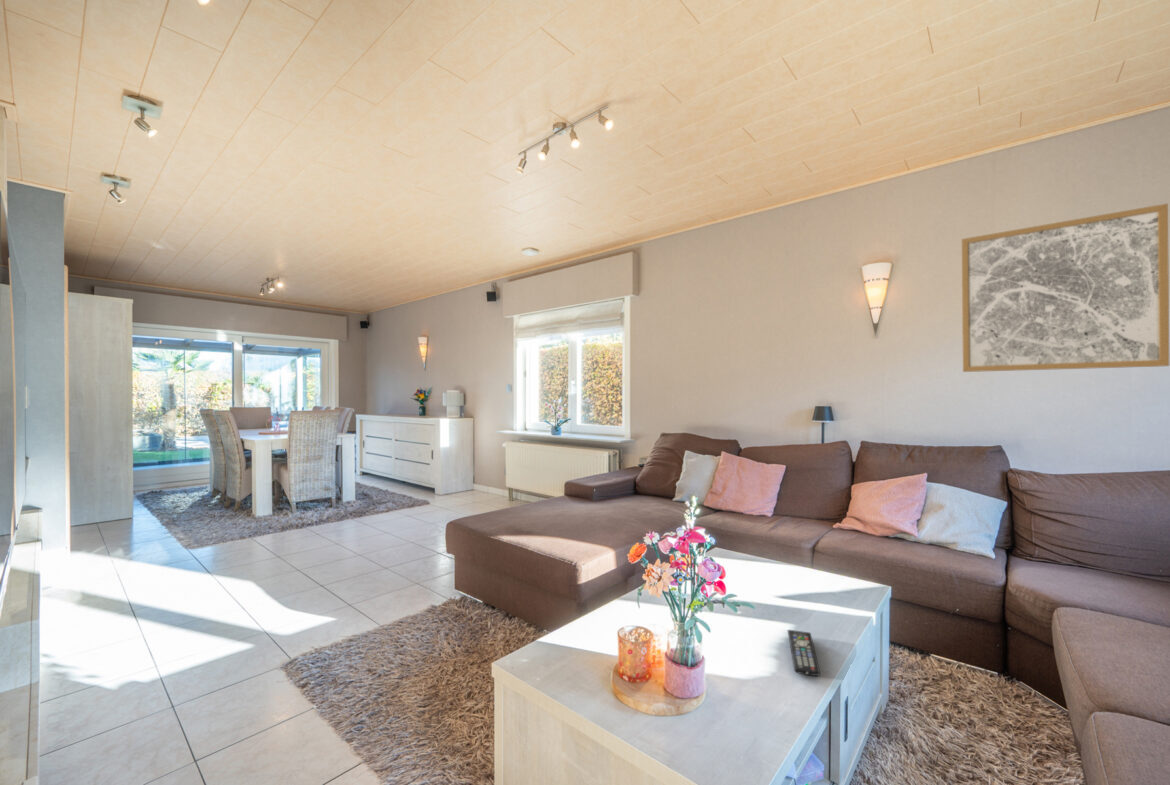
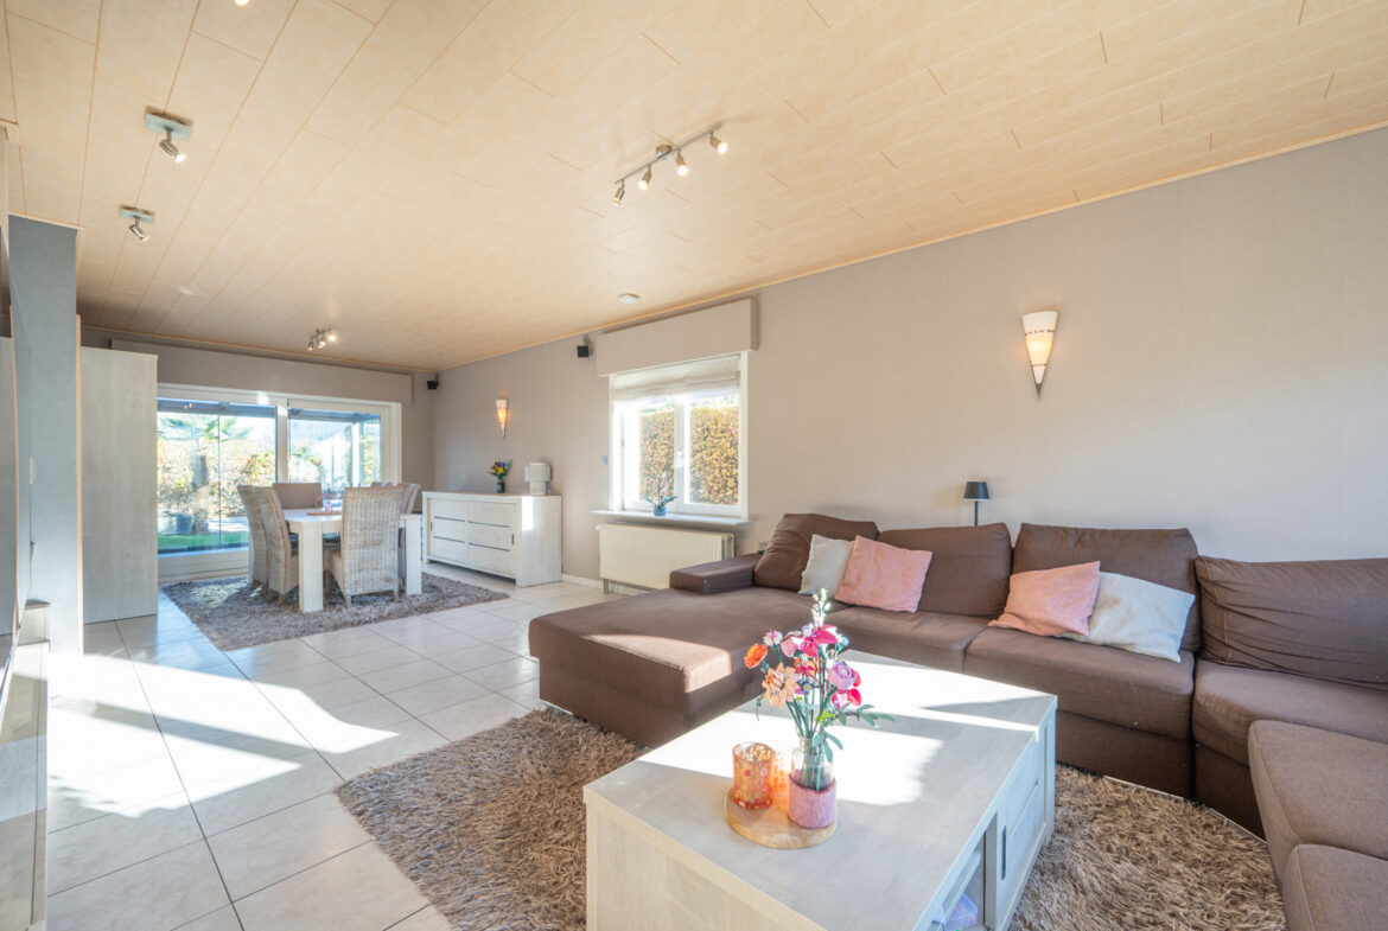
- remote control (802, 650)
- wall art (1054, 296)
